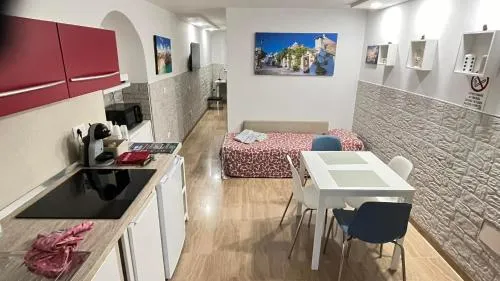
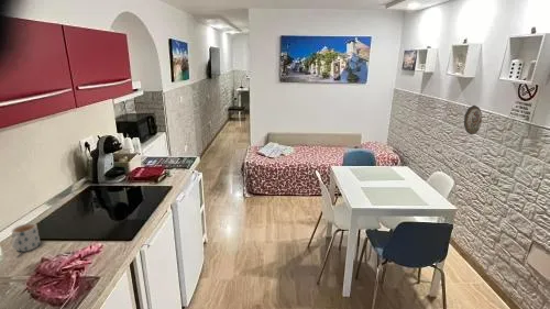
+ decorative plate (473, 120)
+ mug (23, 239)
